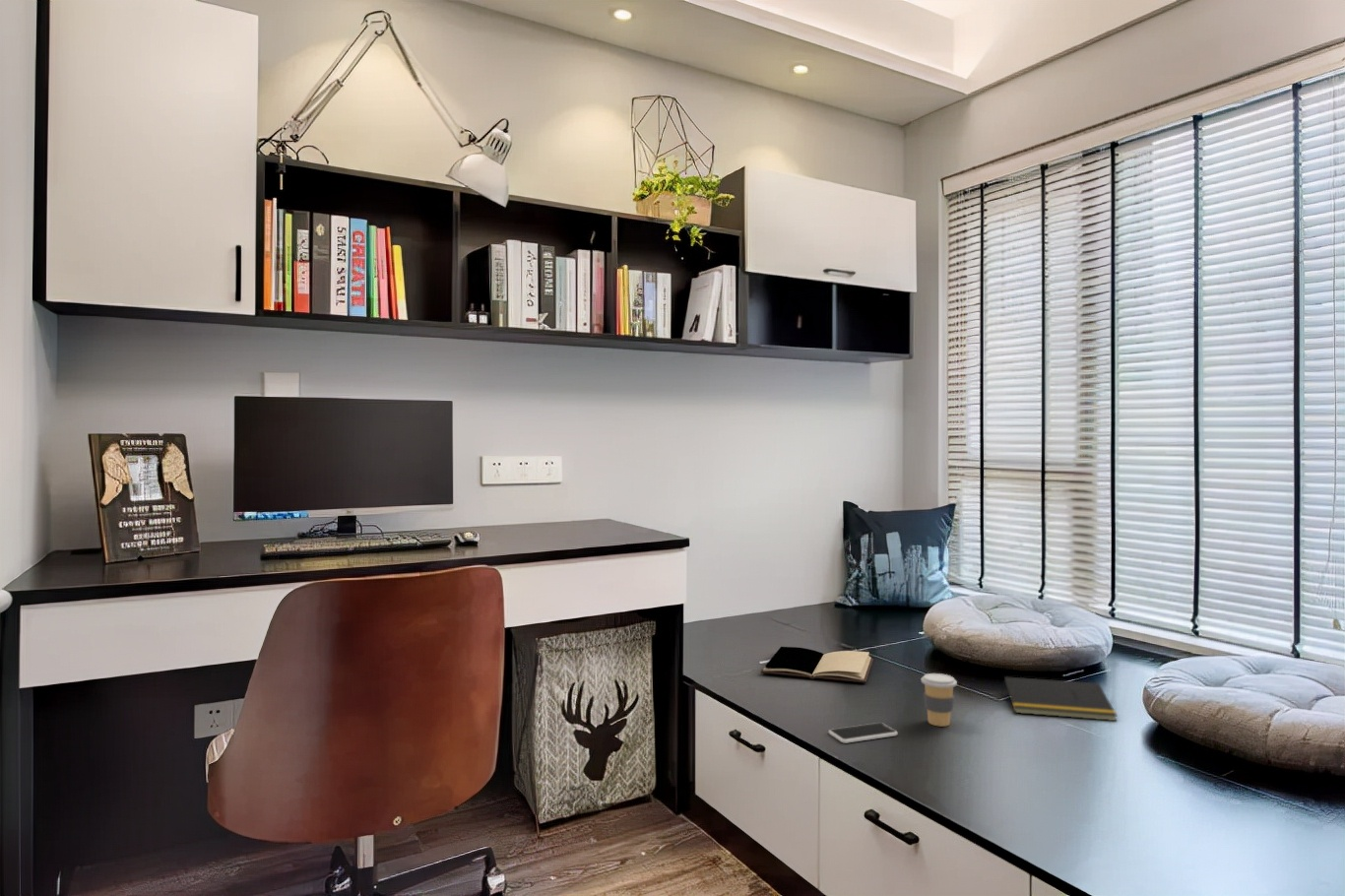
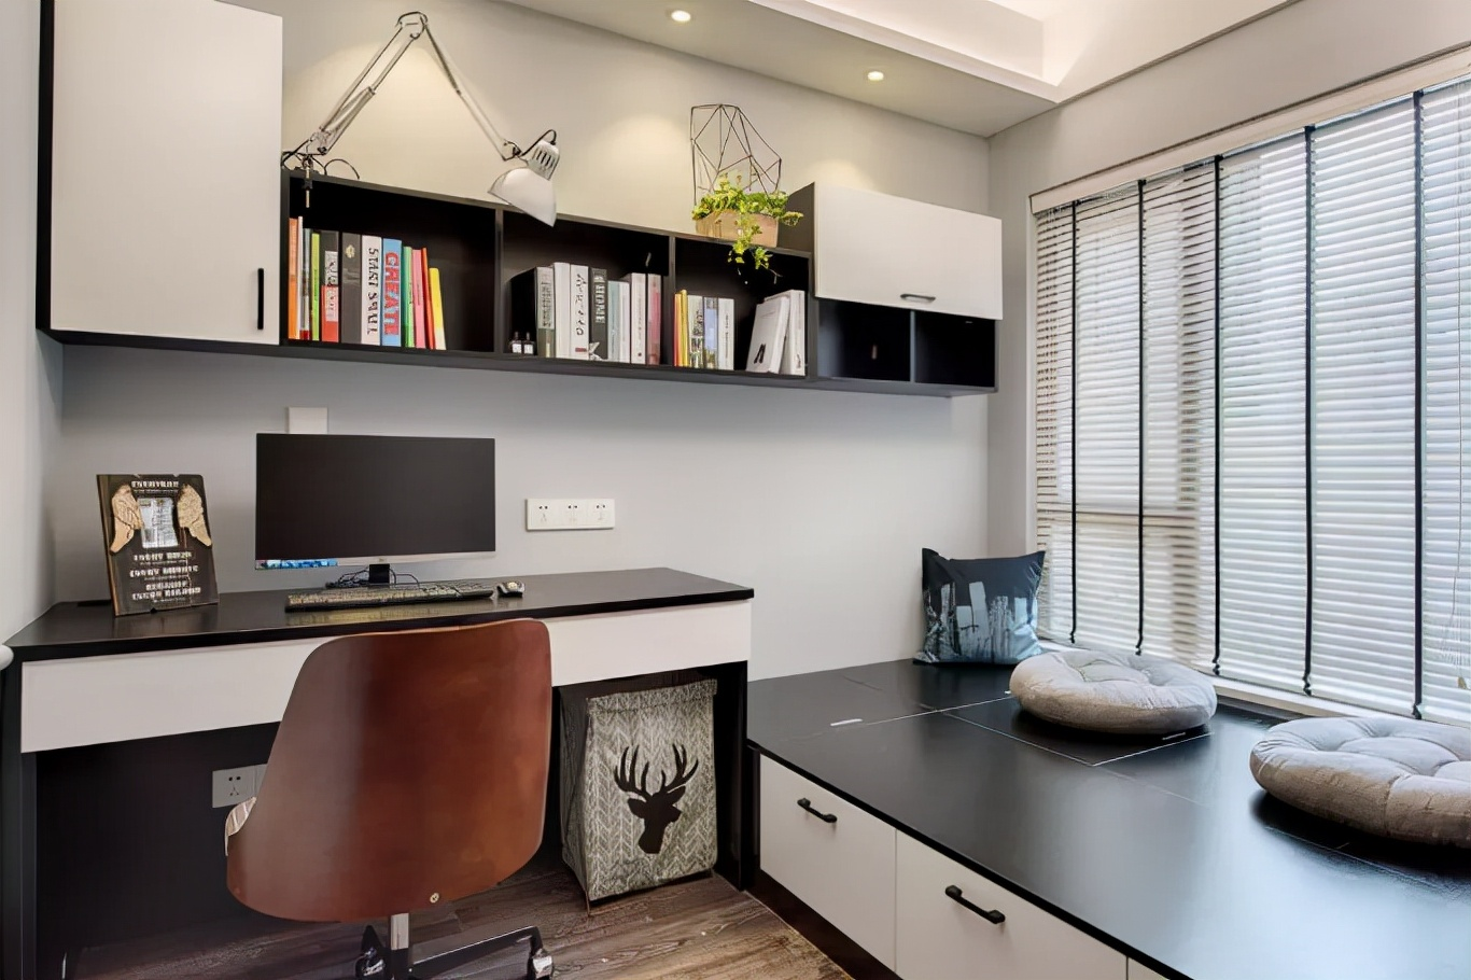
- notepad (1057, 697)
- coffee cup (938, 700)
- smartphone (863, 733)
- book (818, 662)
